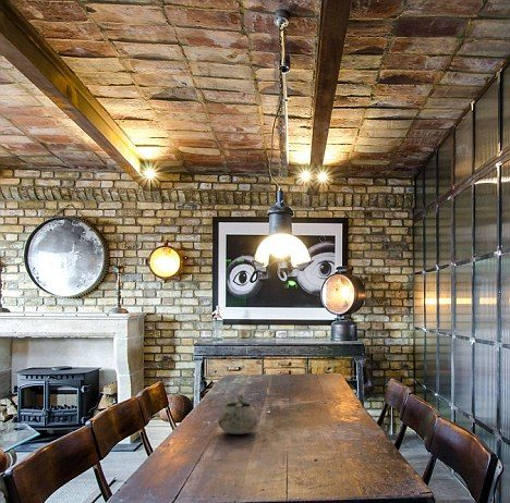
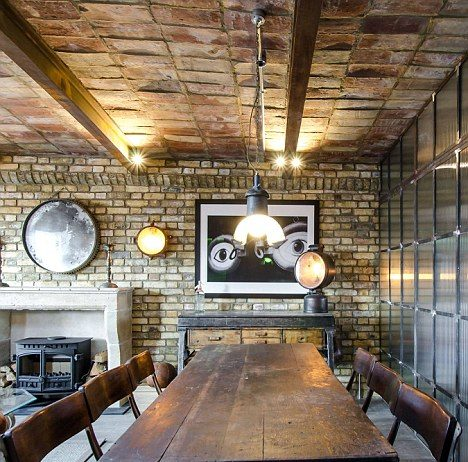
- decorative bowl (238, 415)
